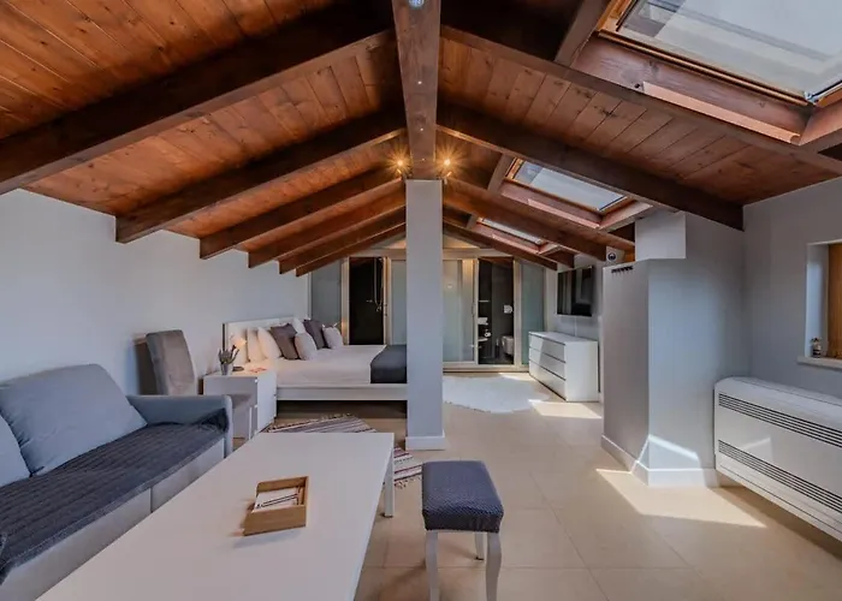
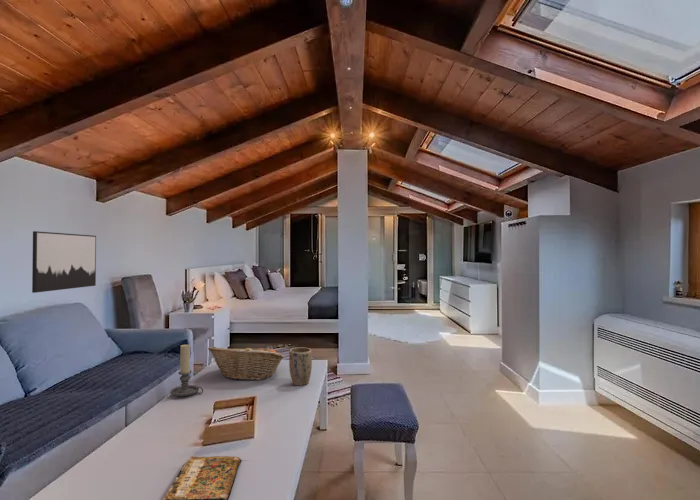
+ wall art (67, 261)
+ candle holder (187, 369)
+ plant pot (300, 366)
+ fruit basket (246, 358)
+ book (204, 478)
